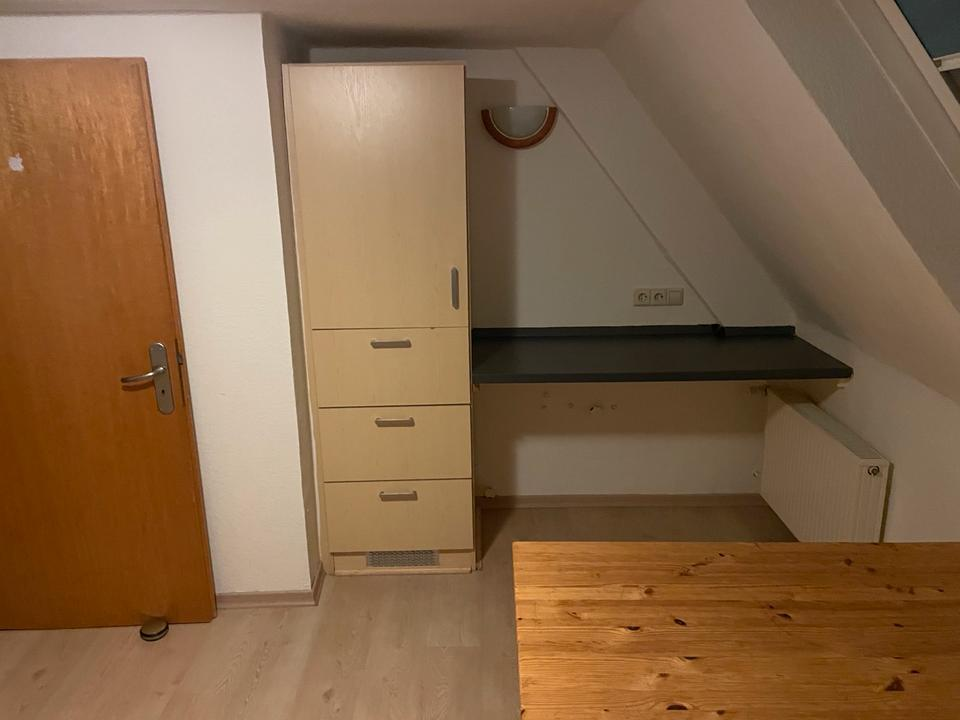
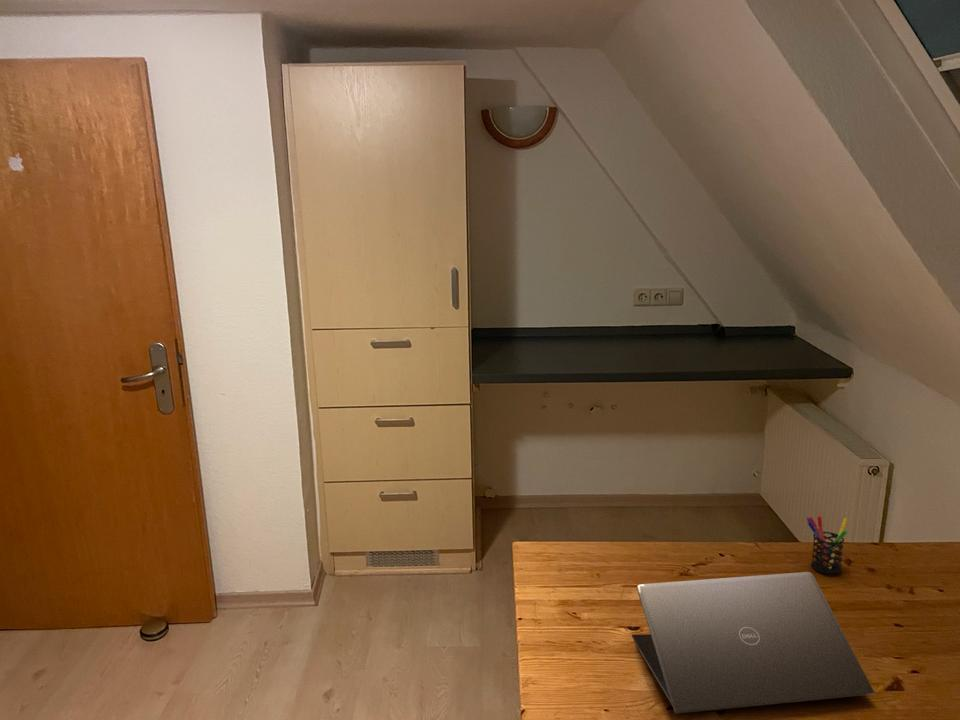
+ pen holder (829, 542)
+ laptop (743, 630)
